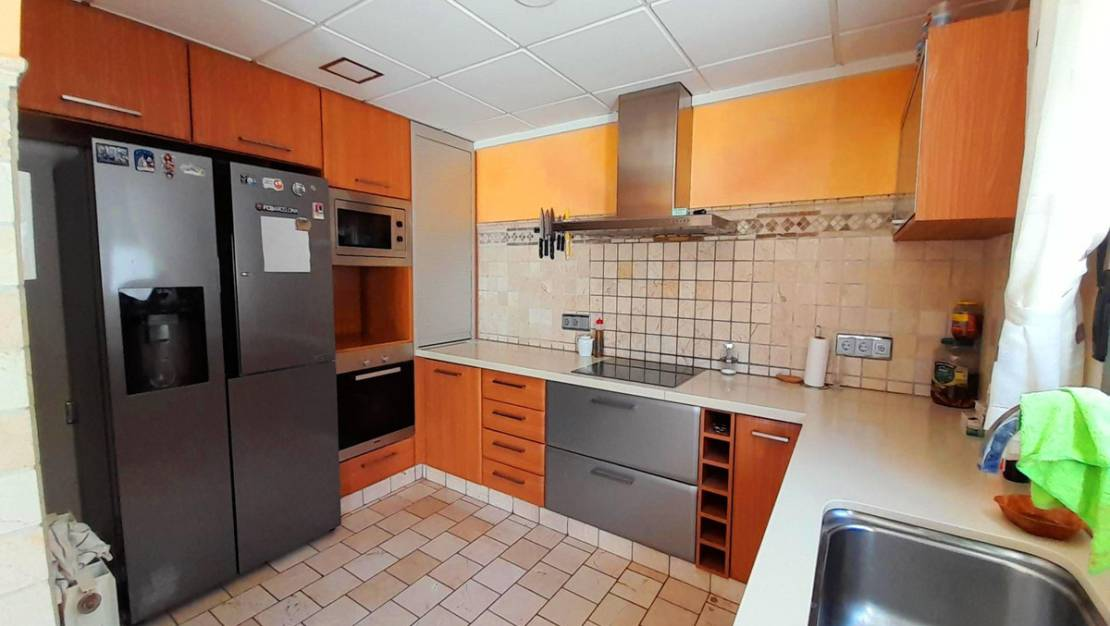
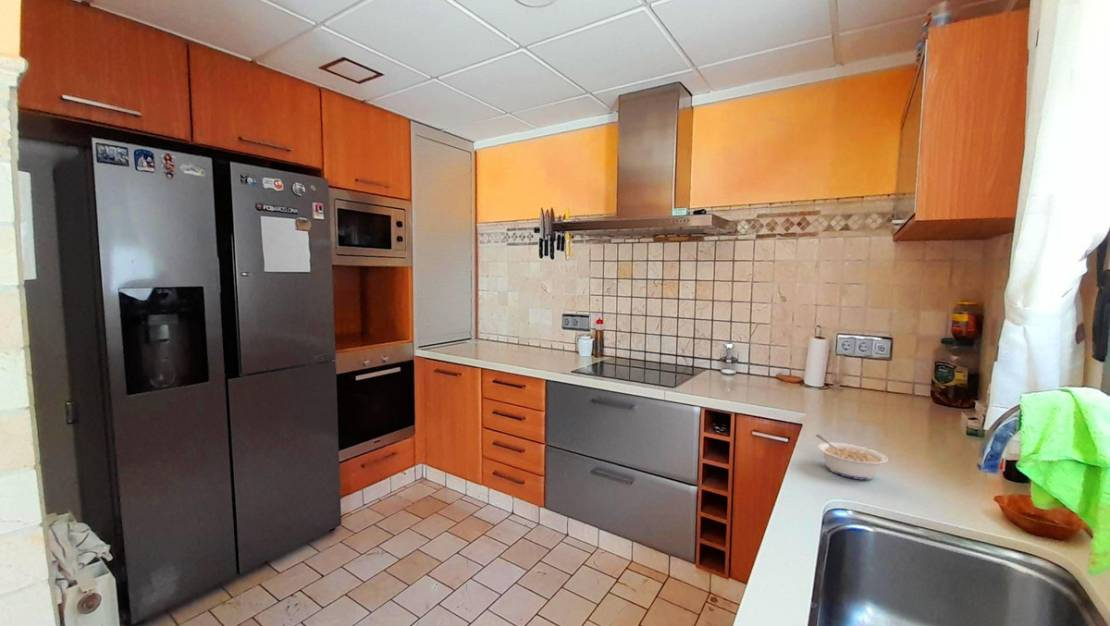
+ legume (848, 459)
